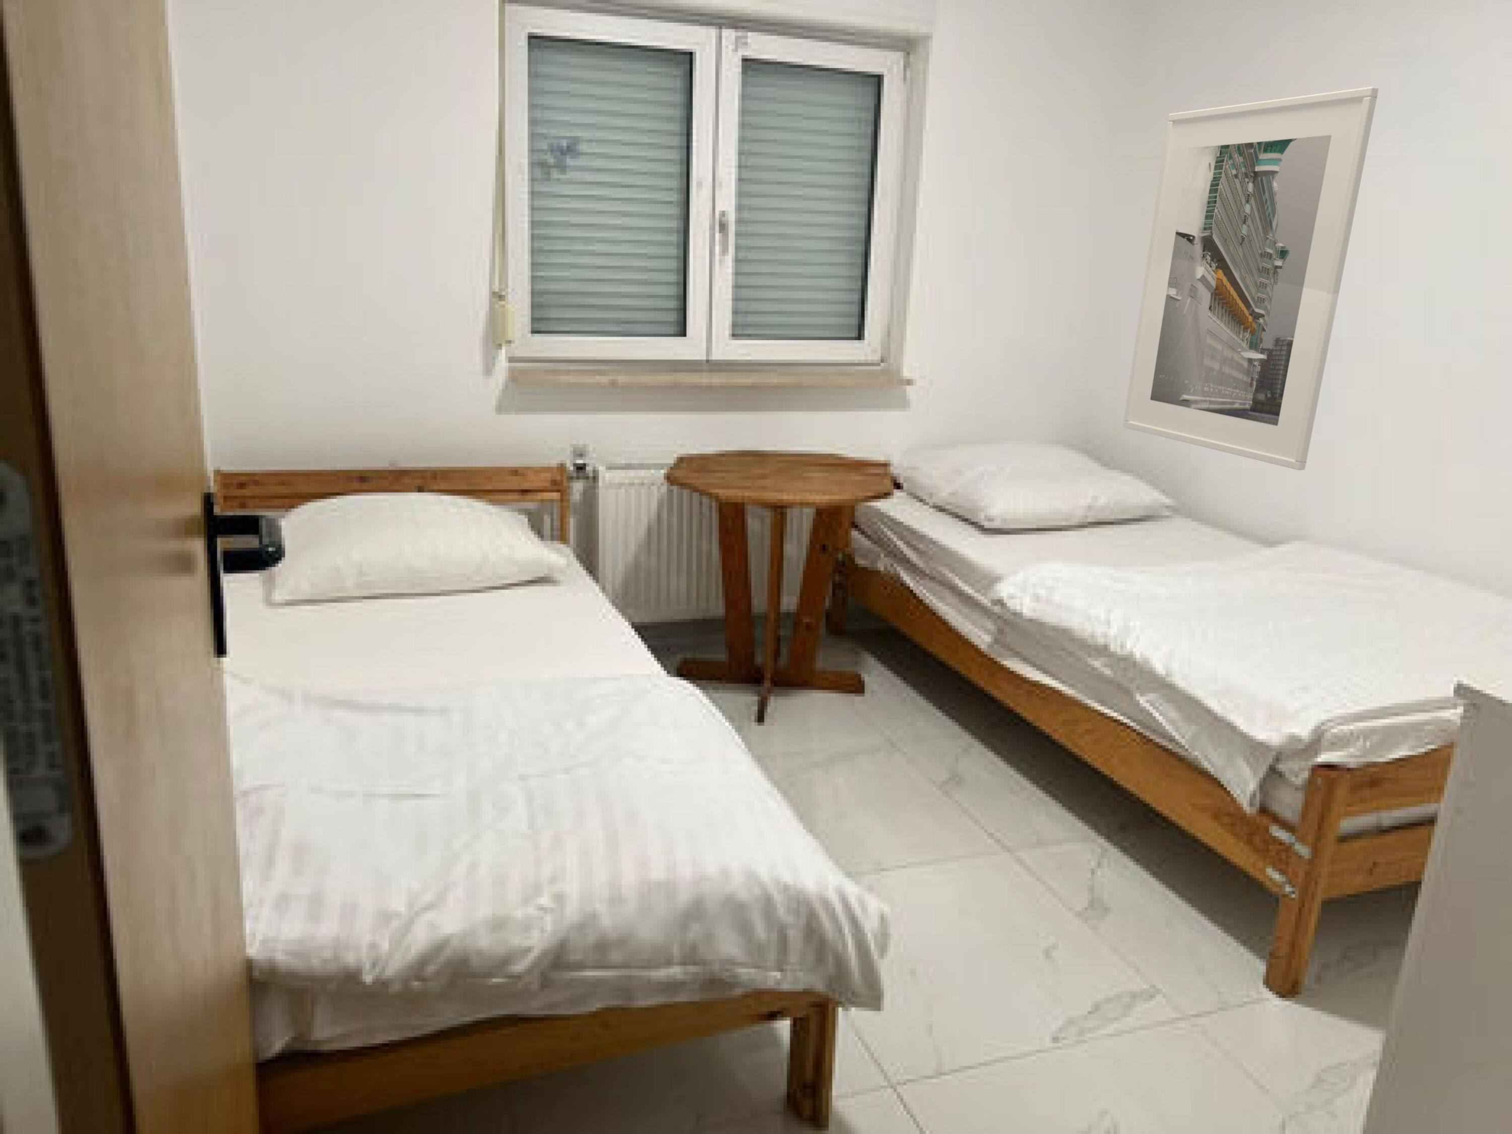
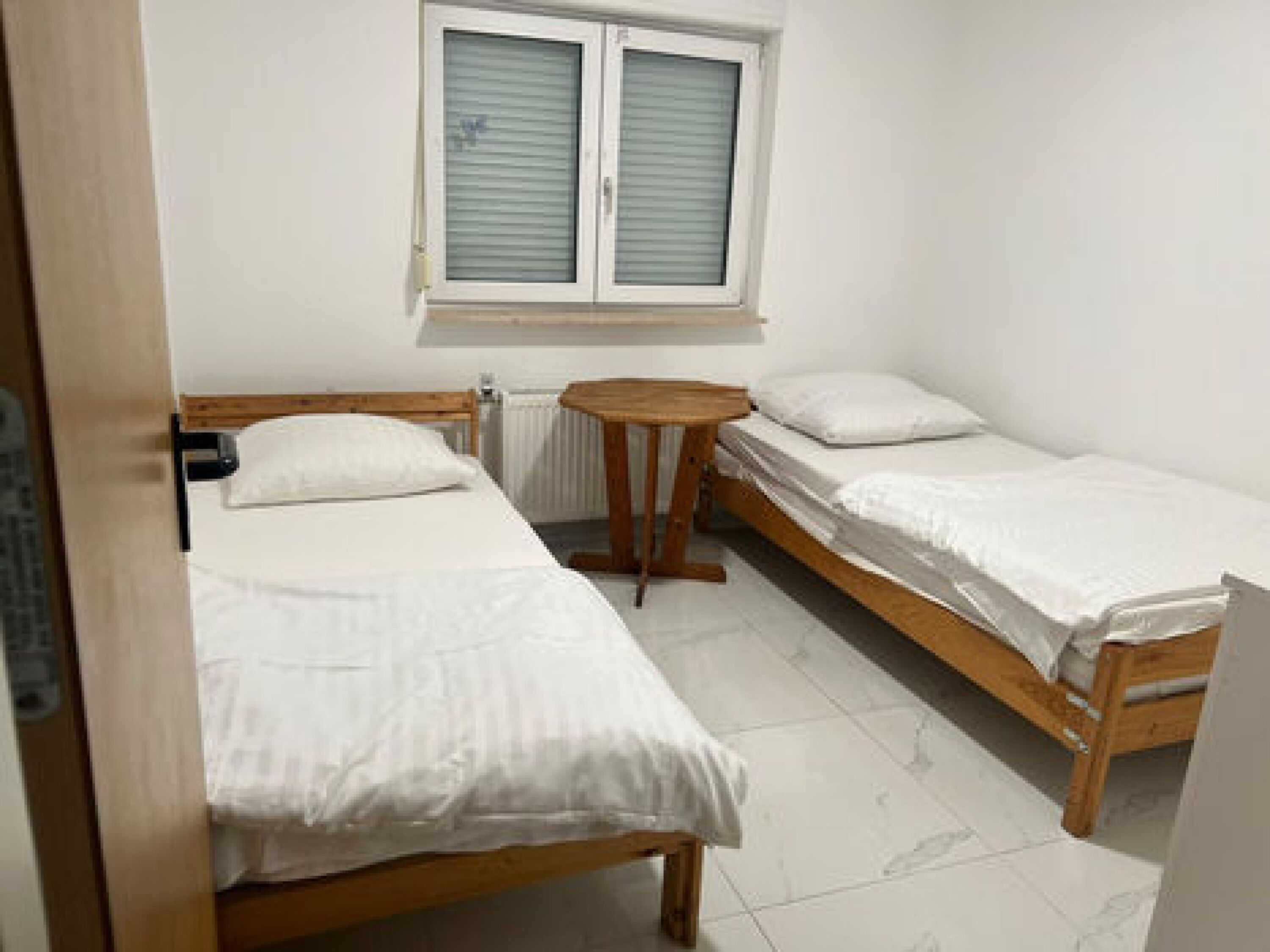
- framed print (1232, 281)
